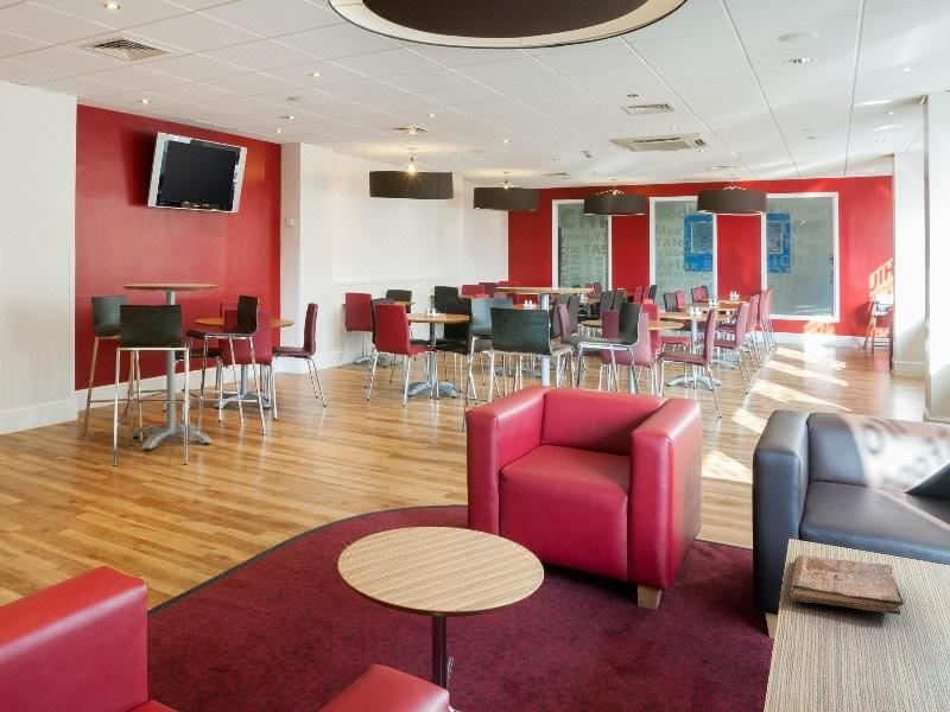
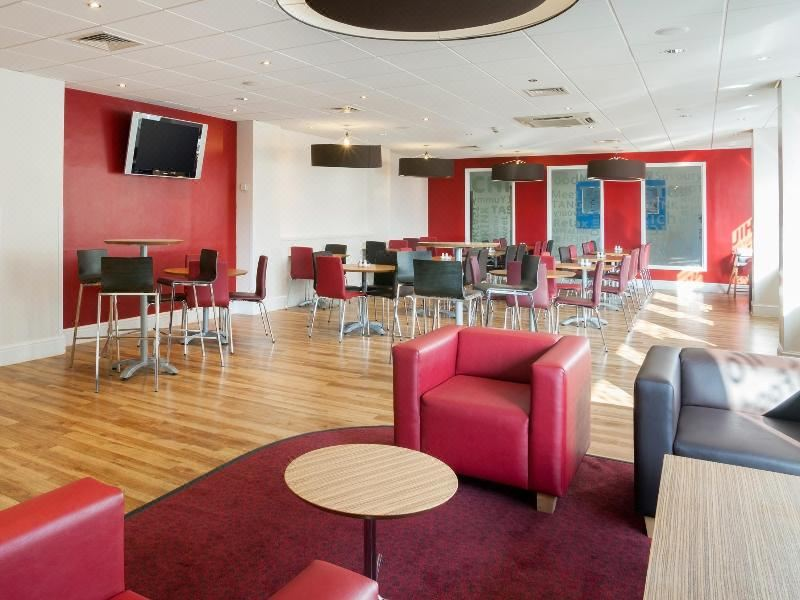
- book (843, 581)
